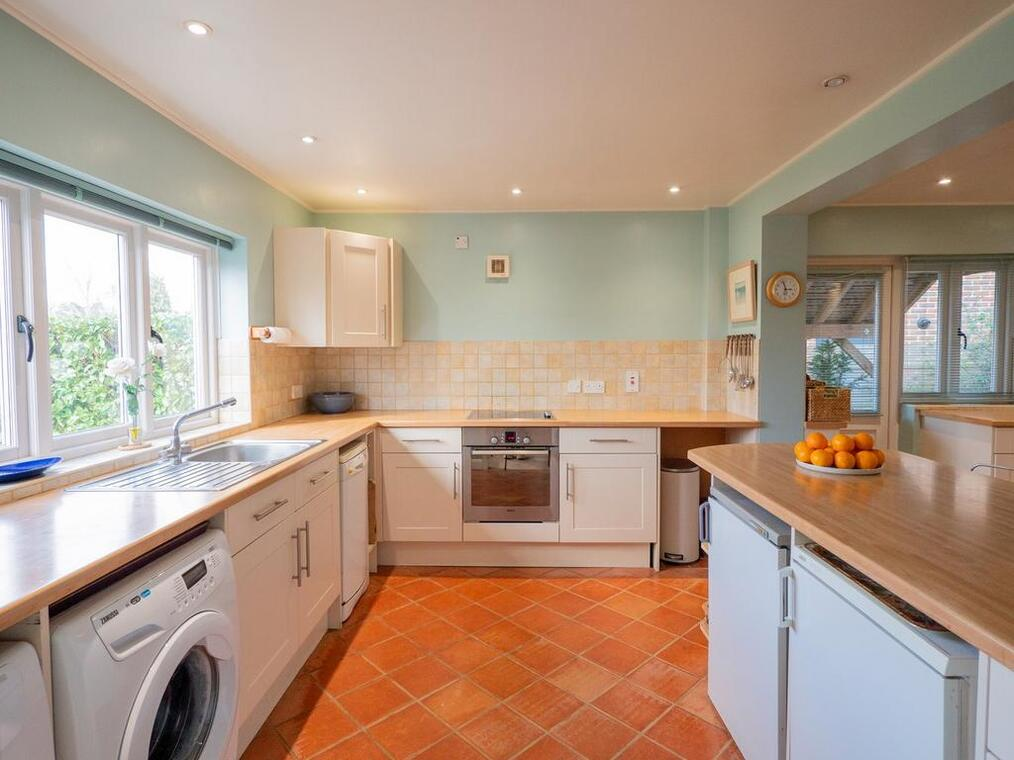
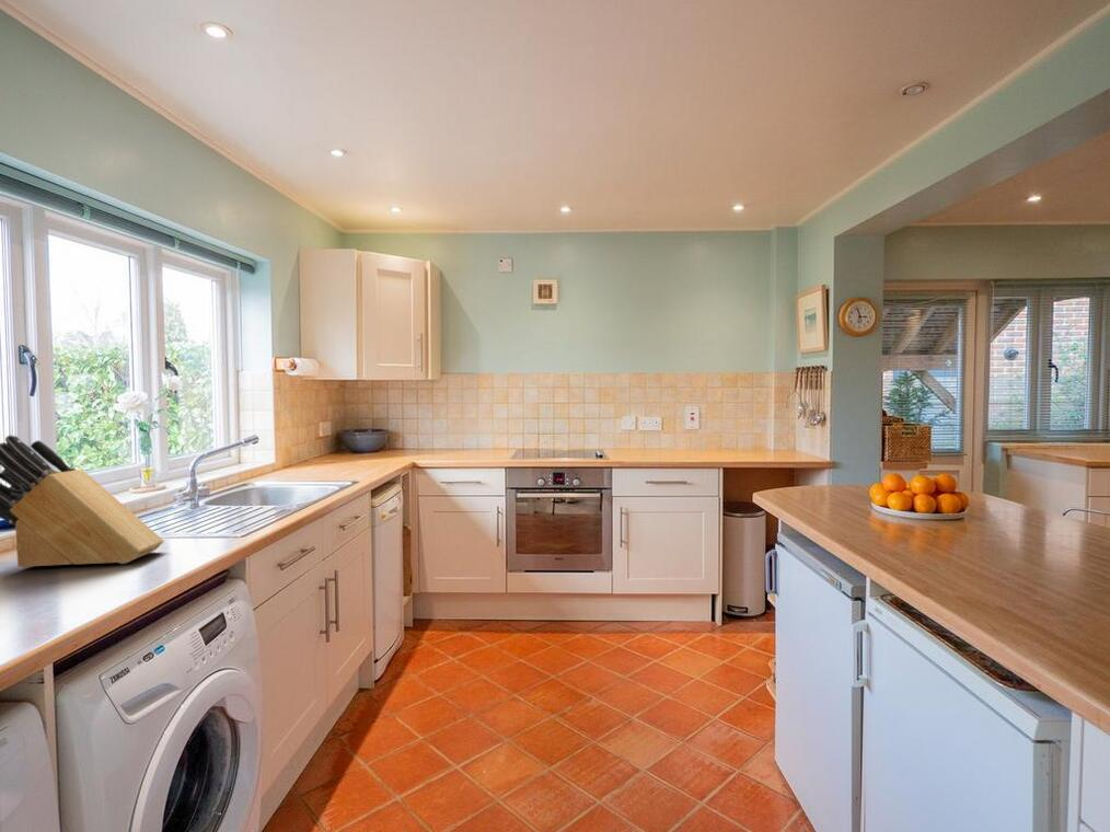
+ knife block (71, 497)
